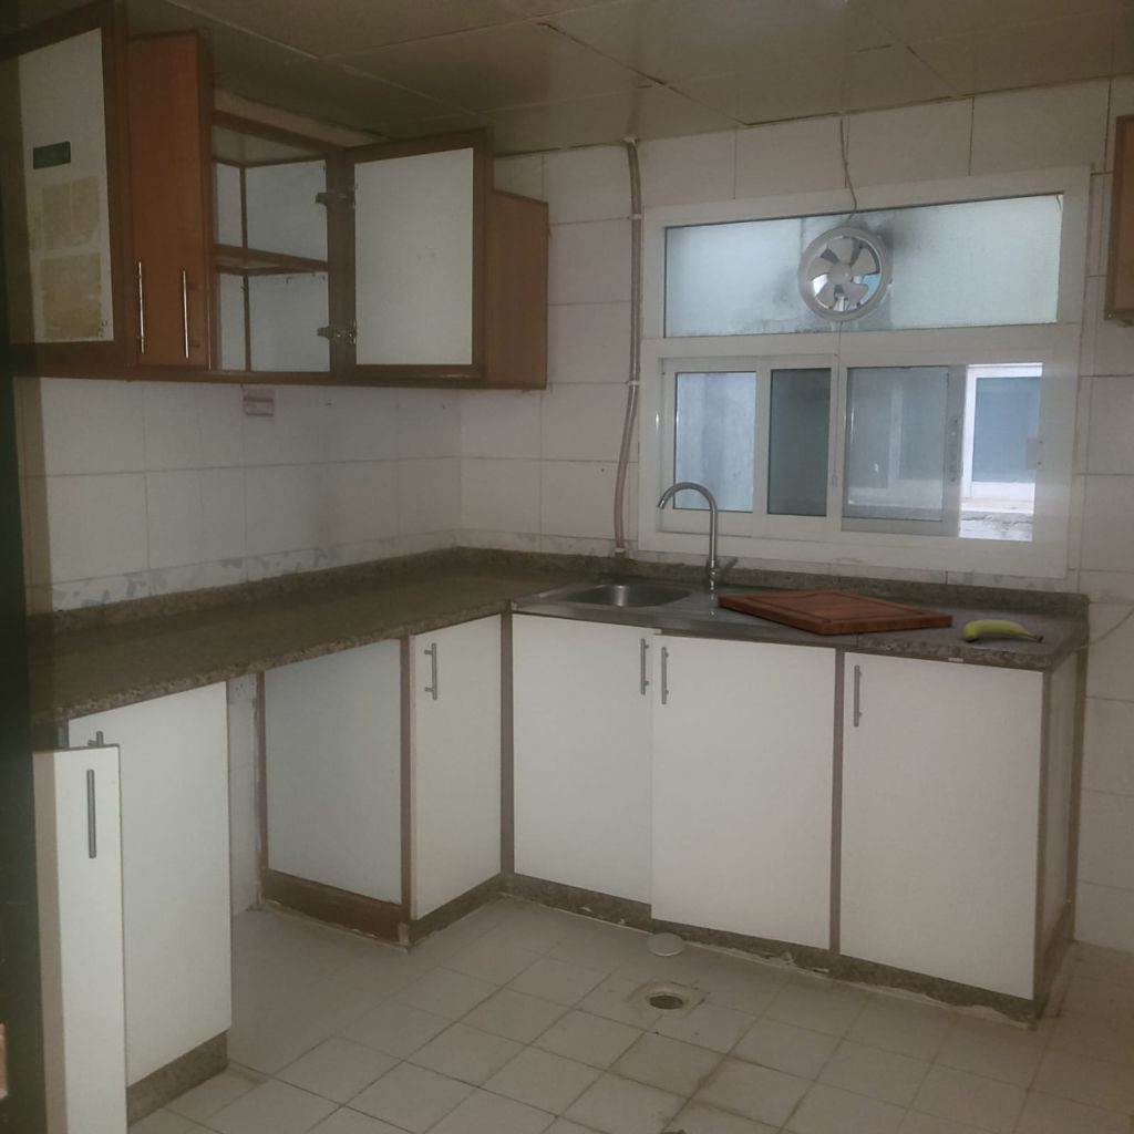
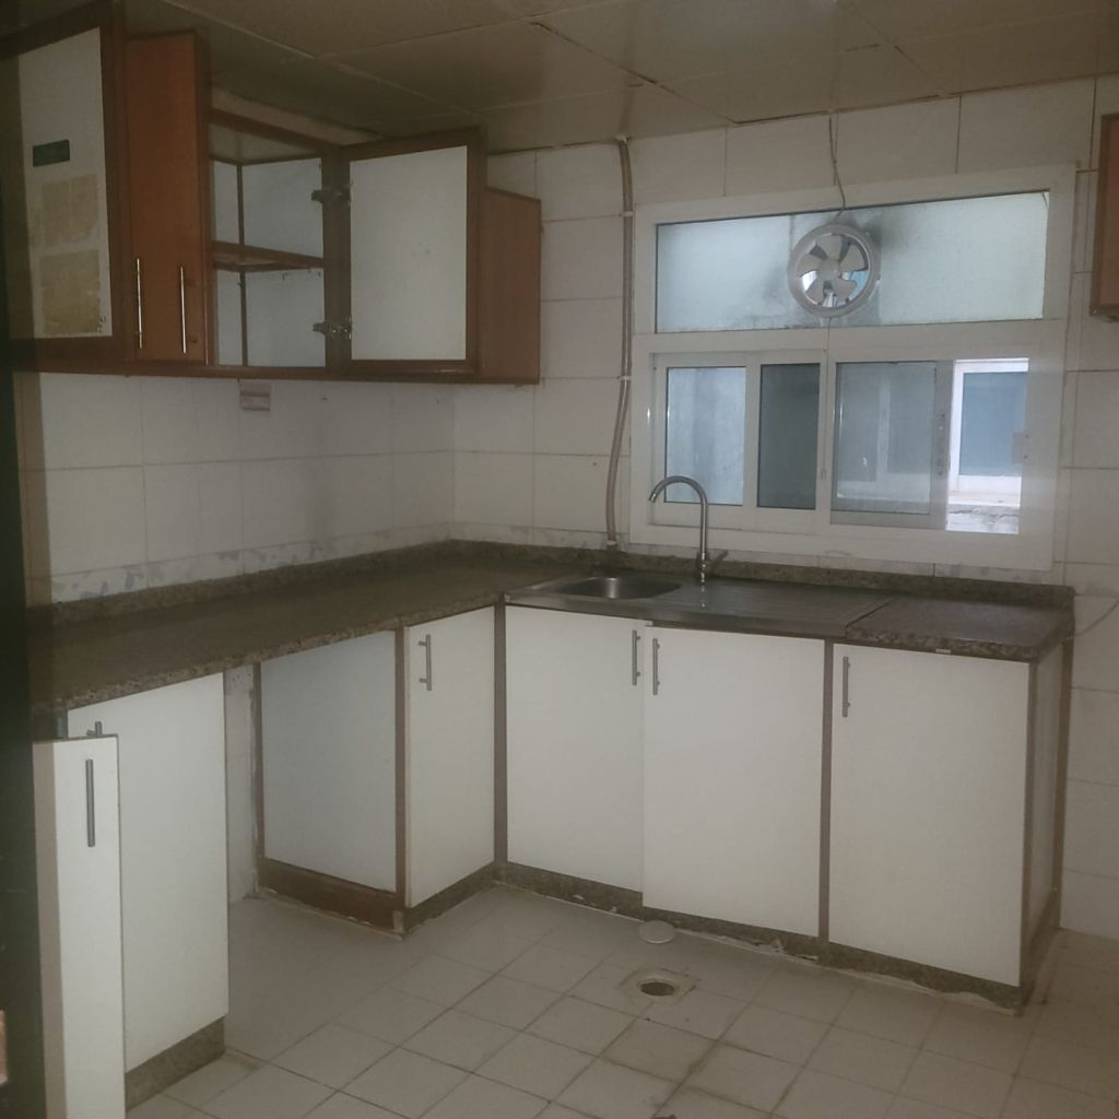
- fruit (998, 630)
- cutting board (828, 609)
